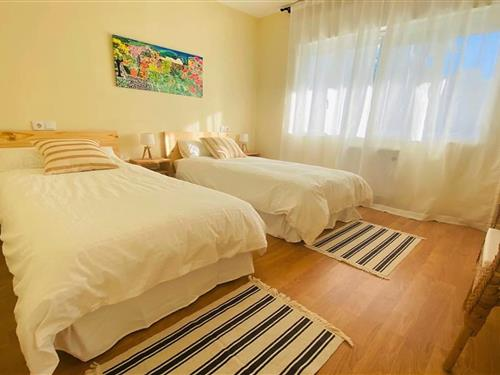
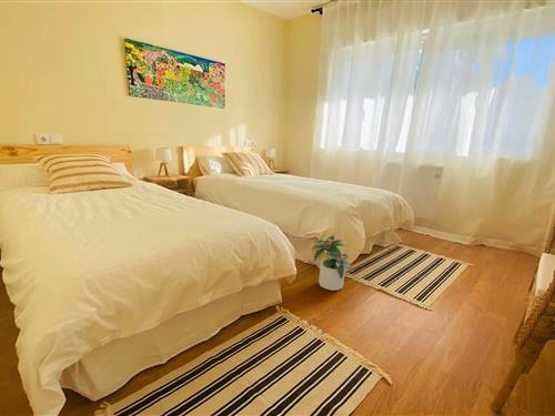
+ potted plant (329, 262)
